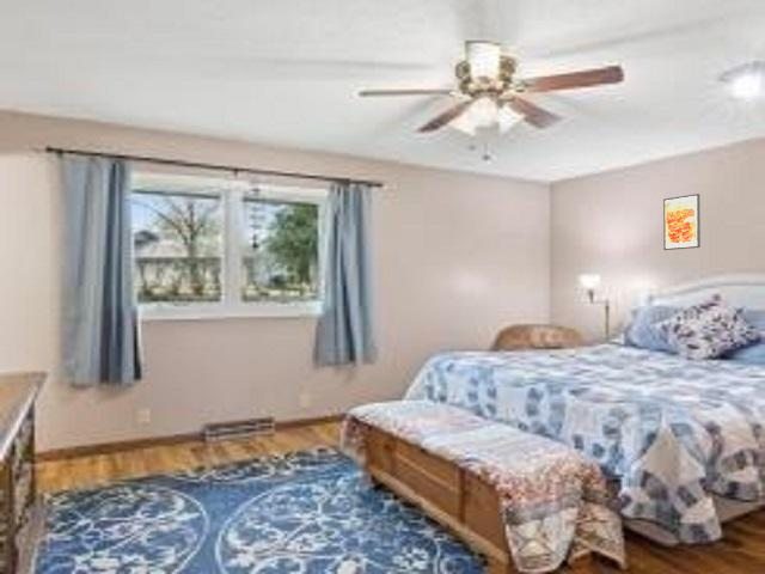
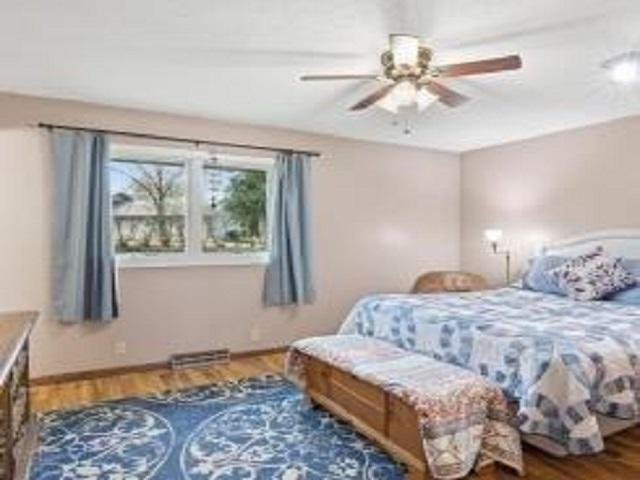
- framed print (680, 222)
